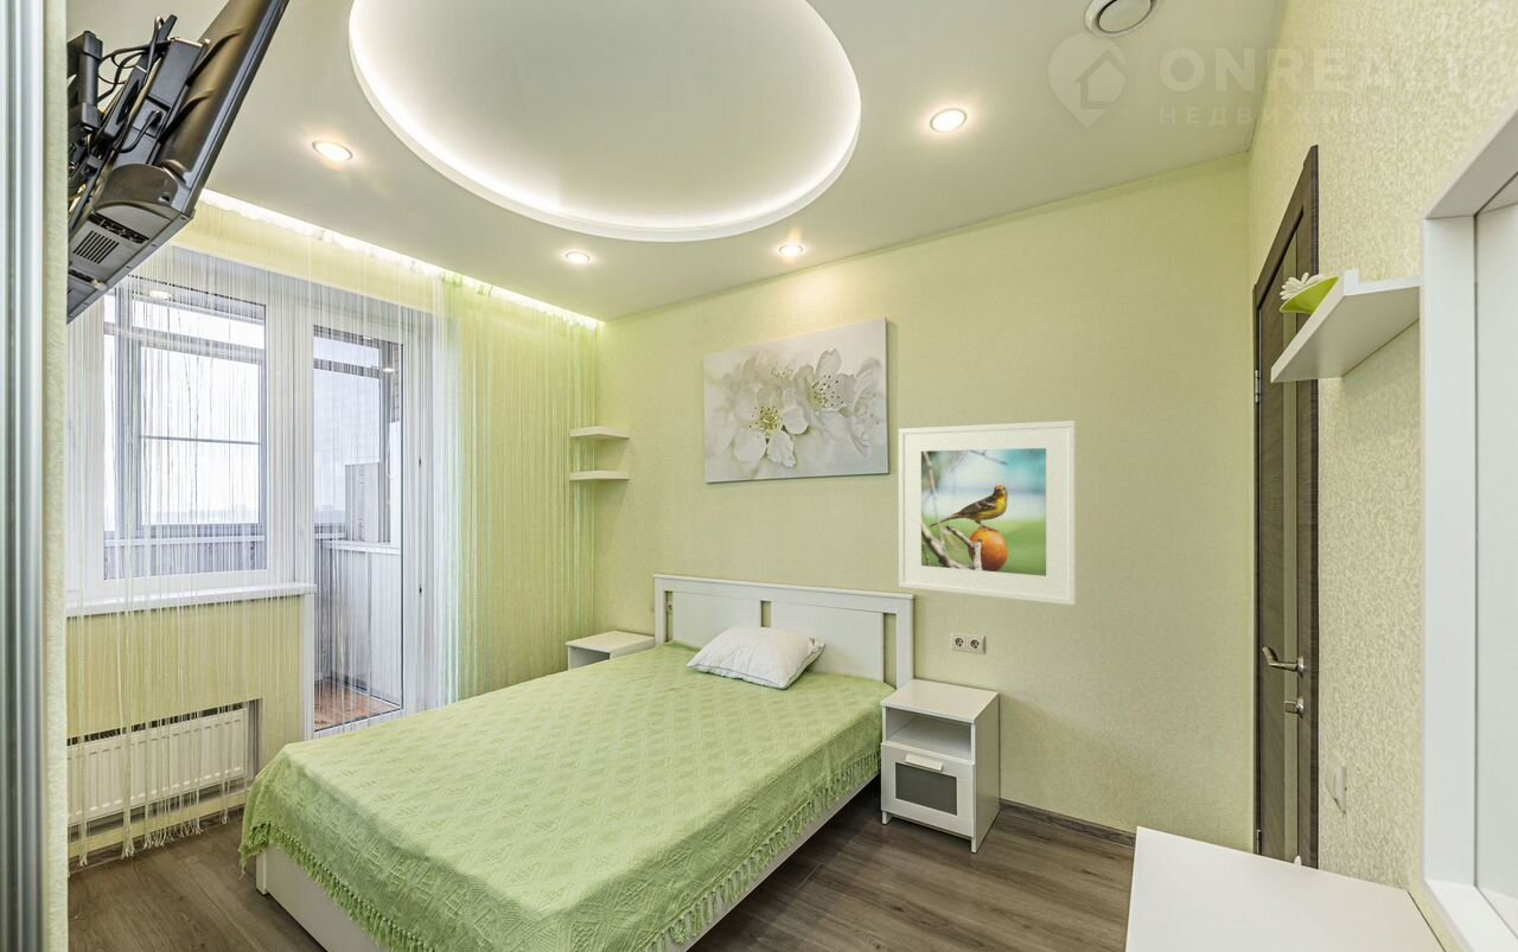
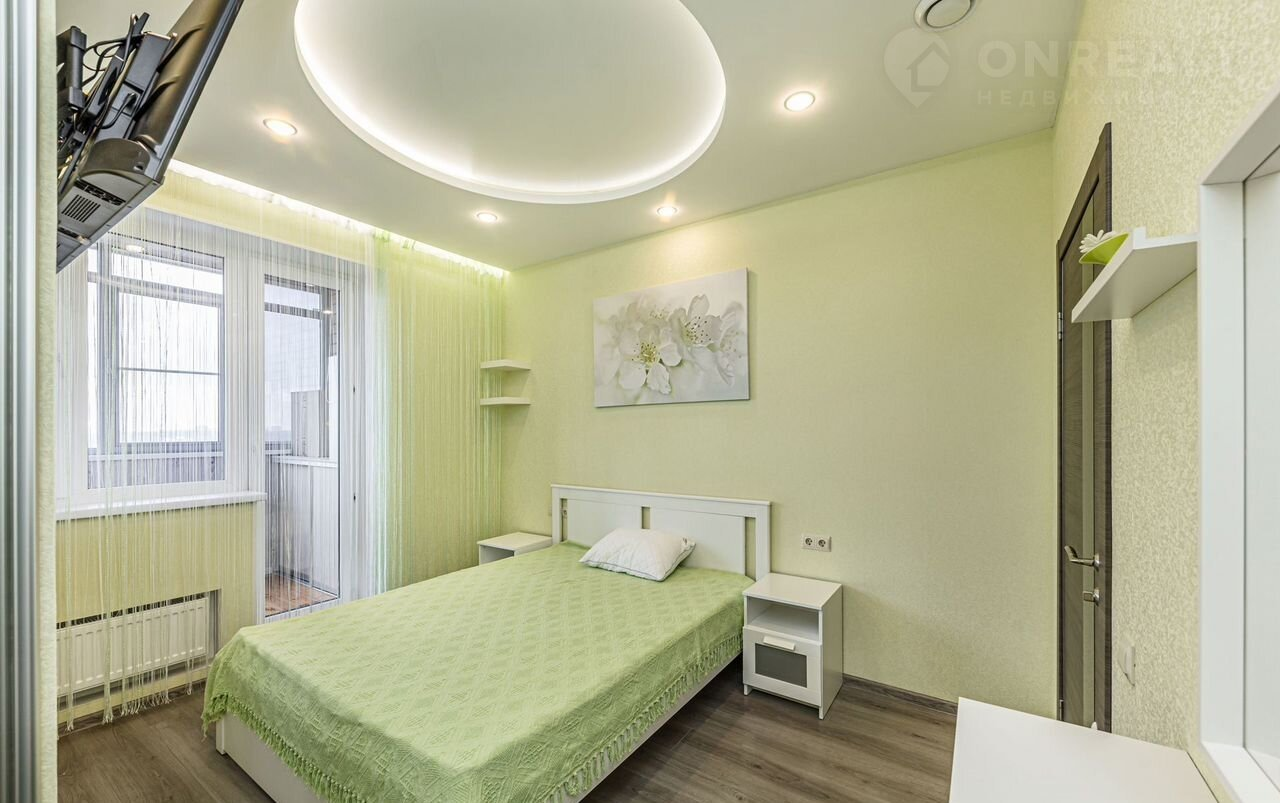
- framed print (980, 510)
